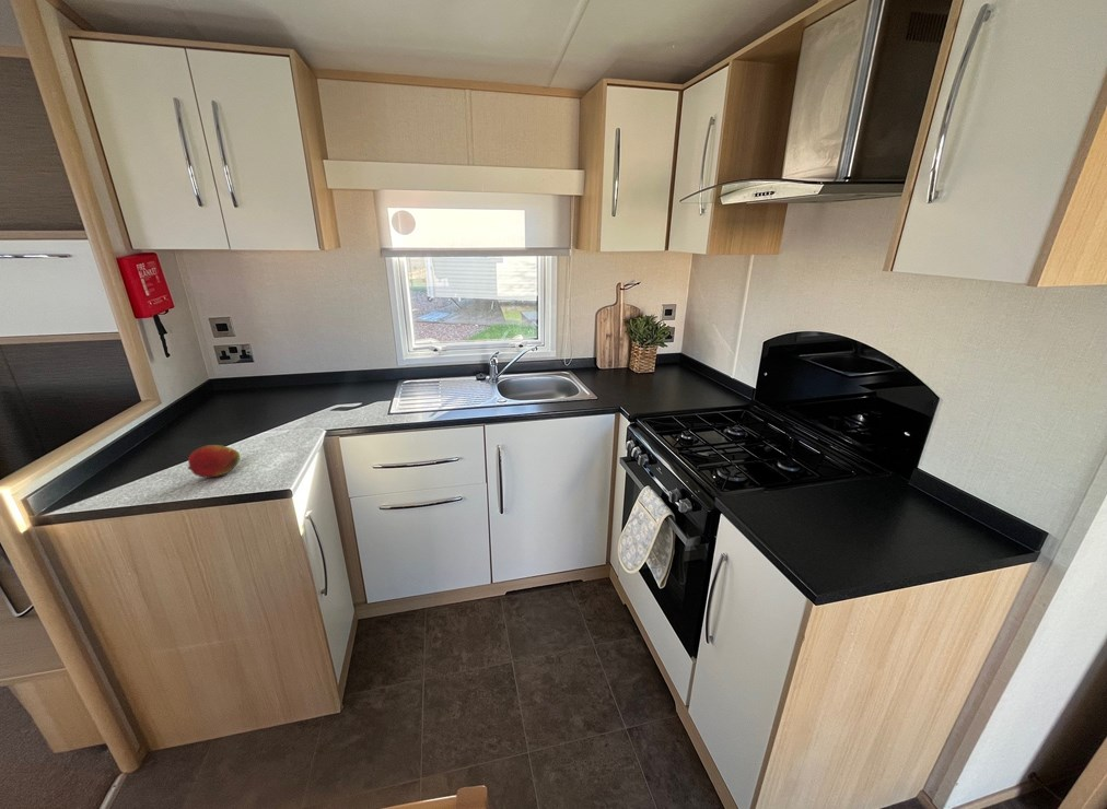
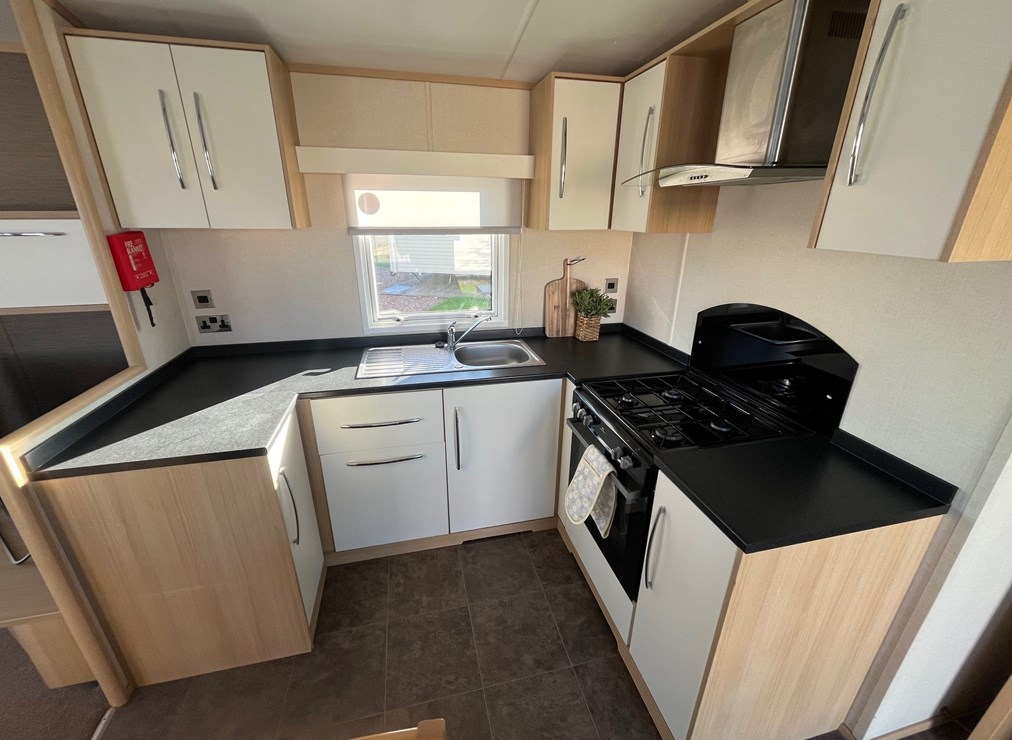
- fruit (213, 460)
